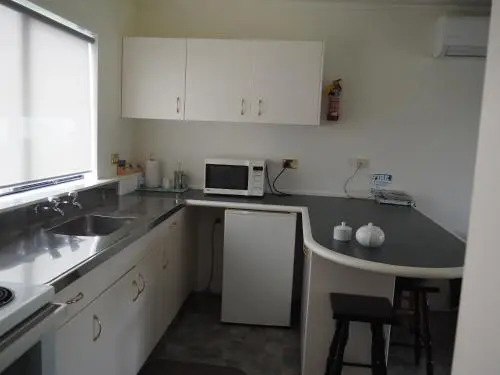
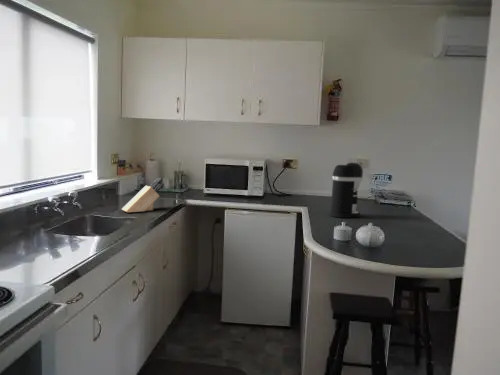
+ knife block (143, 194)
+ coffee maker (346, 189)
